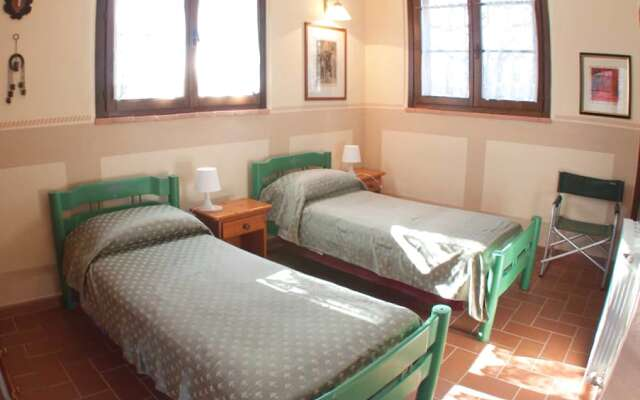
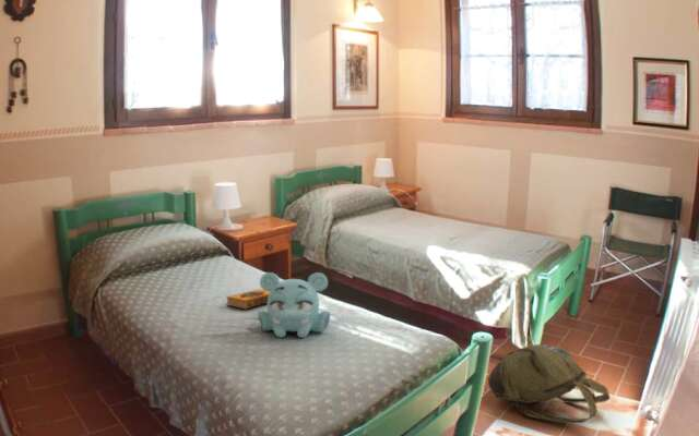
+ hardback book (253, 299)
+ backpack (548, 378)
+ teddy bear (293, 304)
